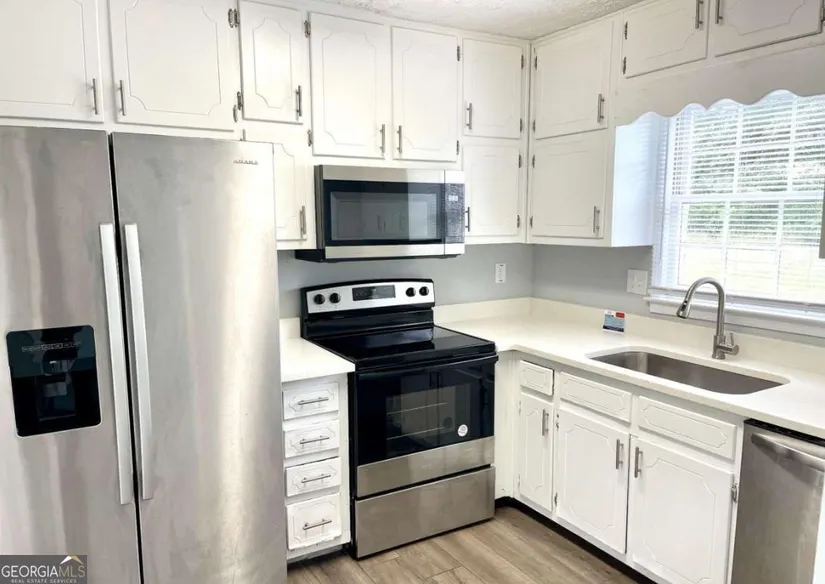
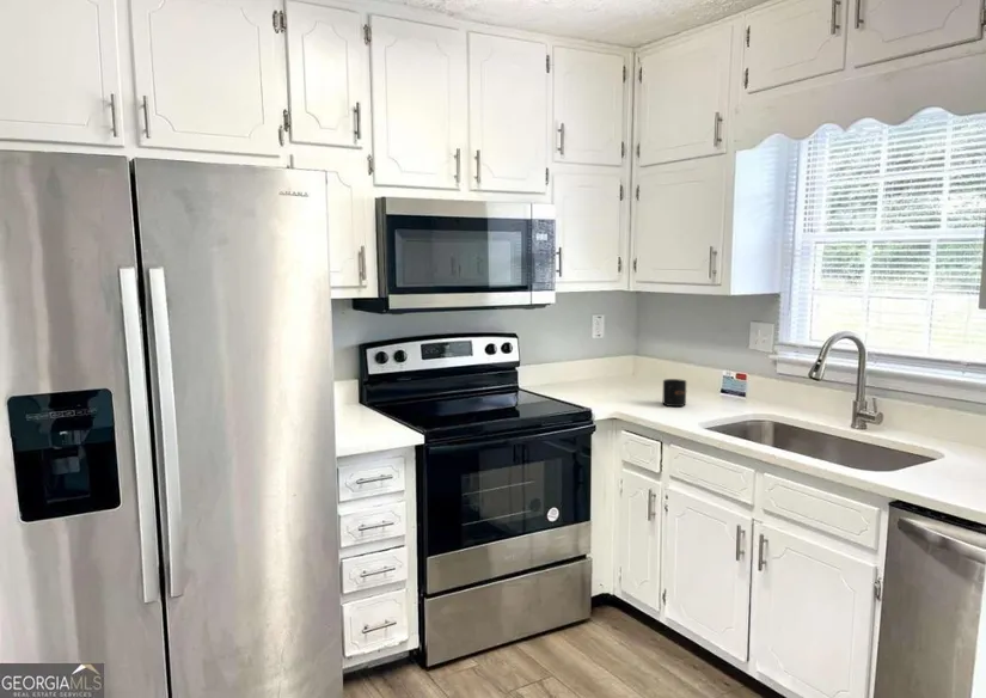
+ mug (672, 393)
